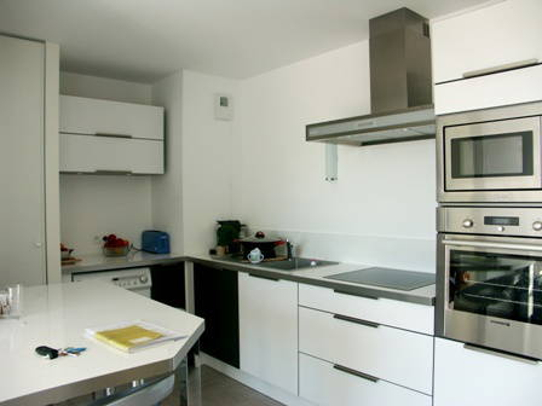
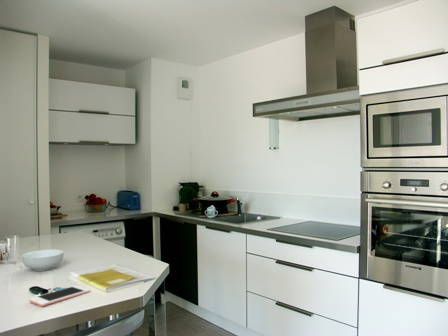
+ cell phone (60, 295)
+ cereal bowl (43, 260)
